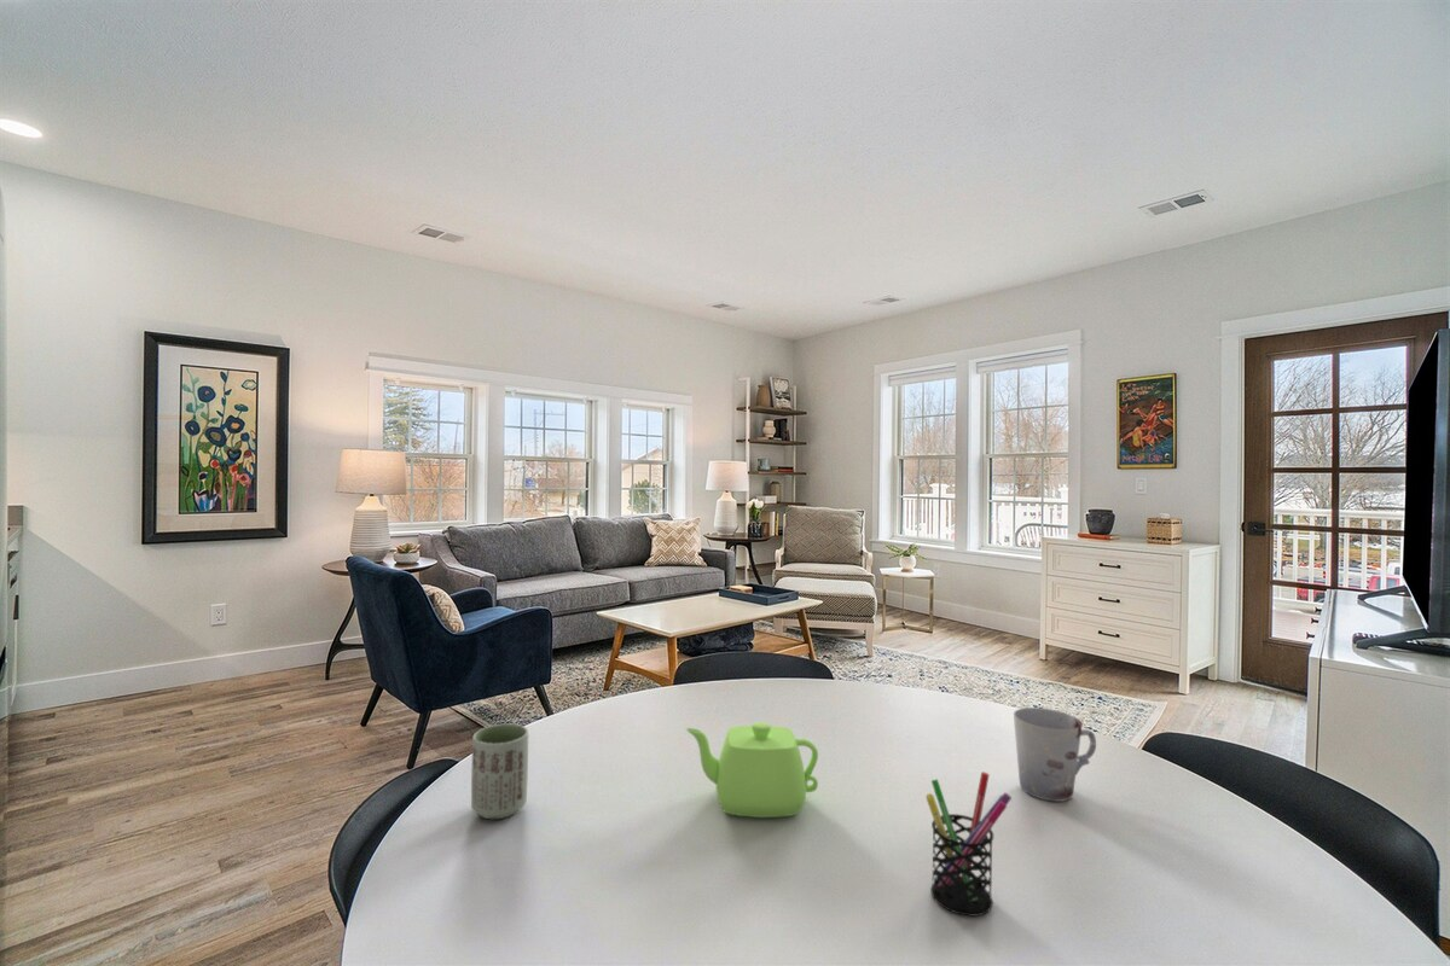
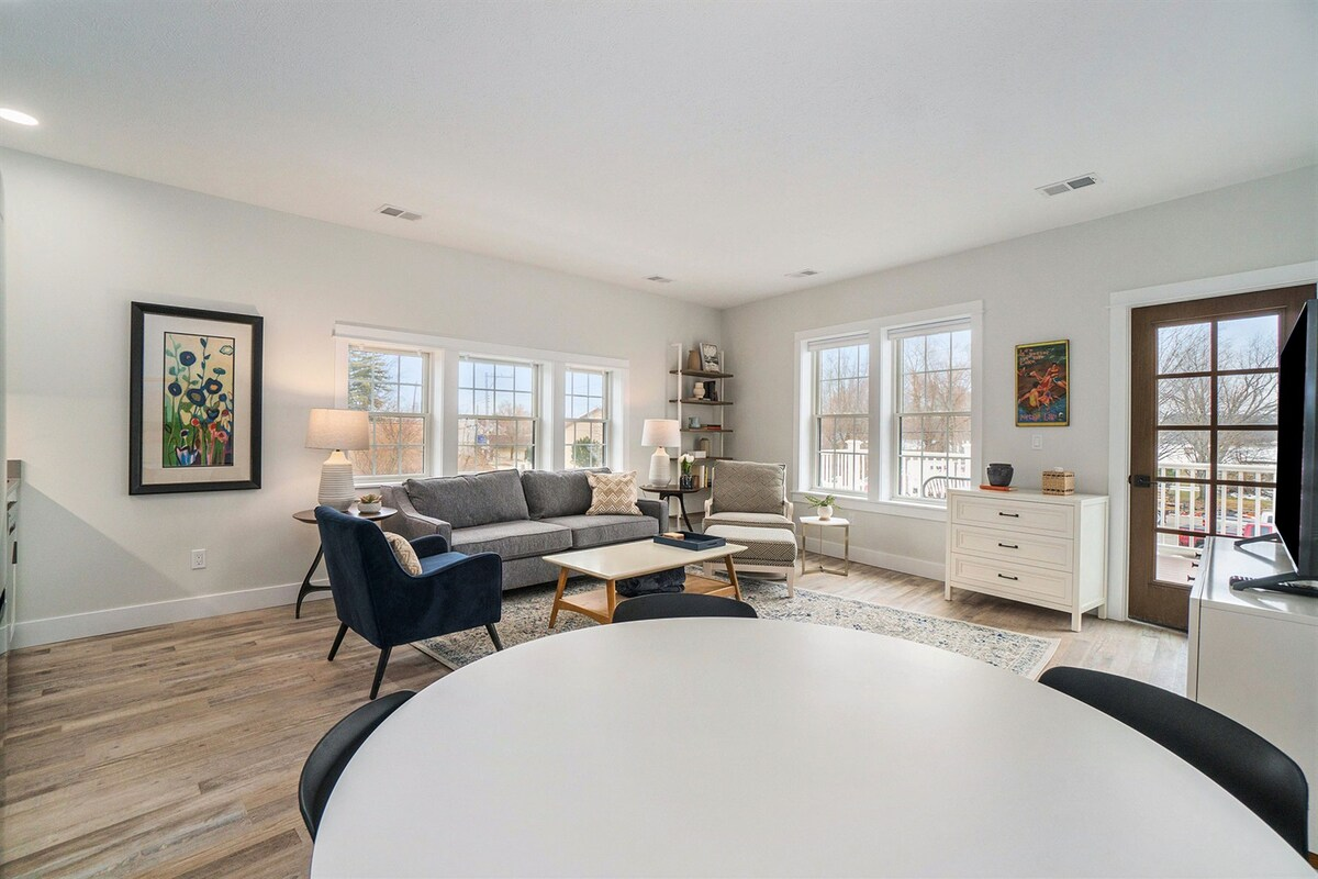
- cup (499, 770)
- pen holder (959, 832)
- teapot (750, 762)
- cup (1057, 753)
